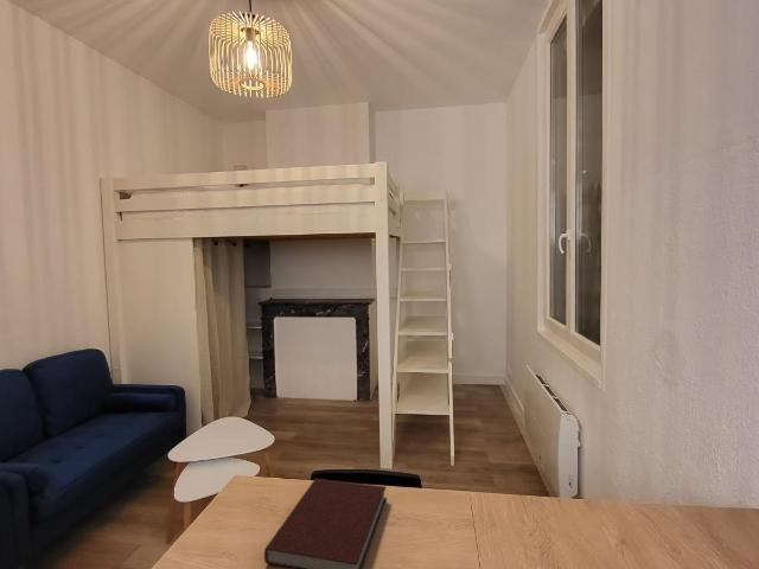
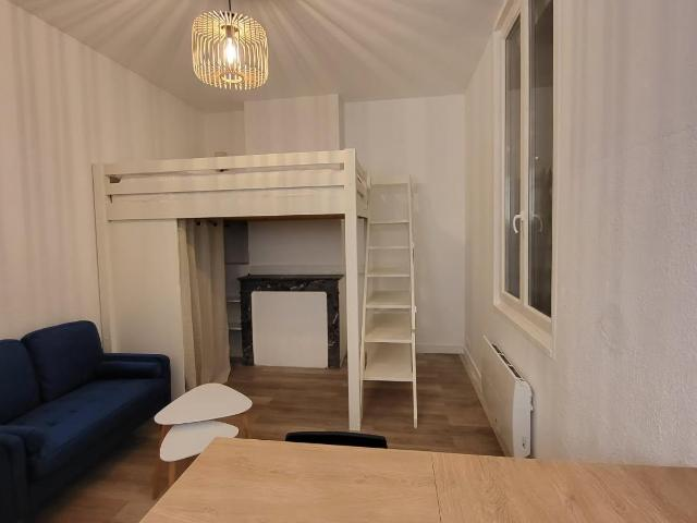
- notebook (332, 520)
